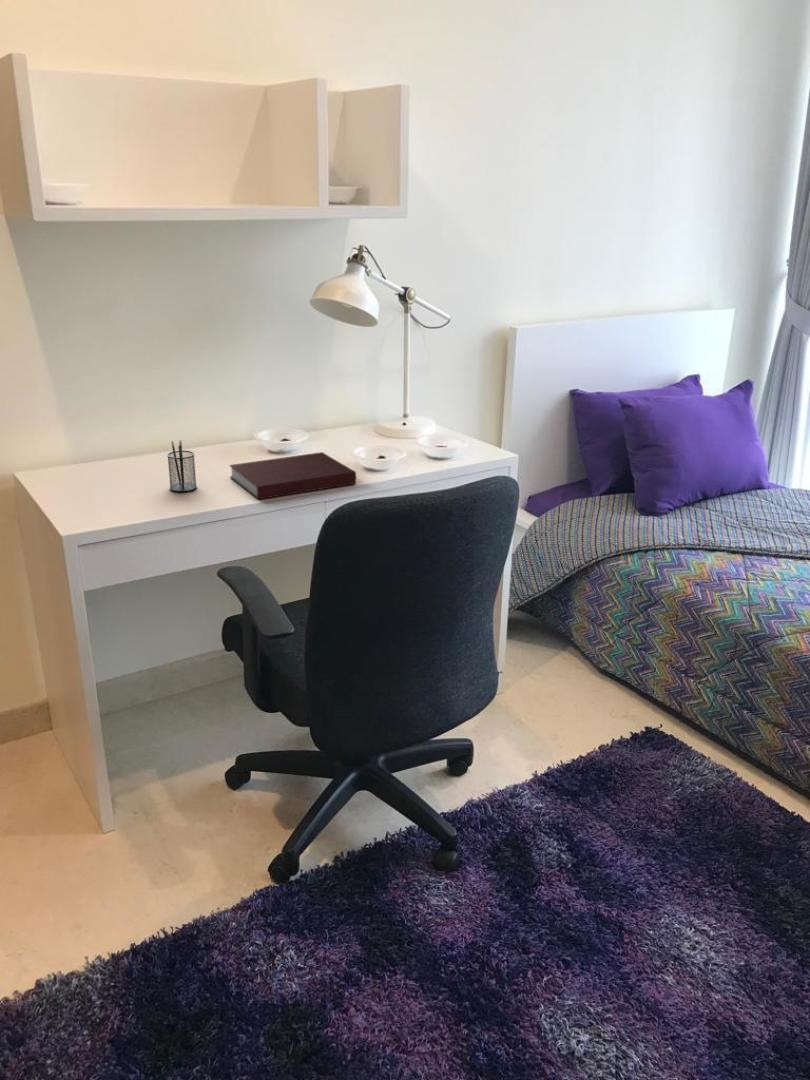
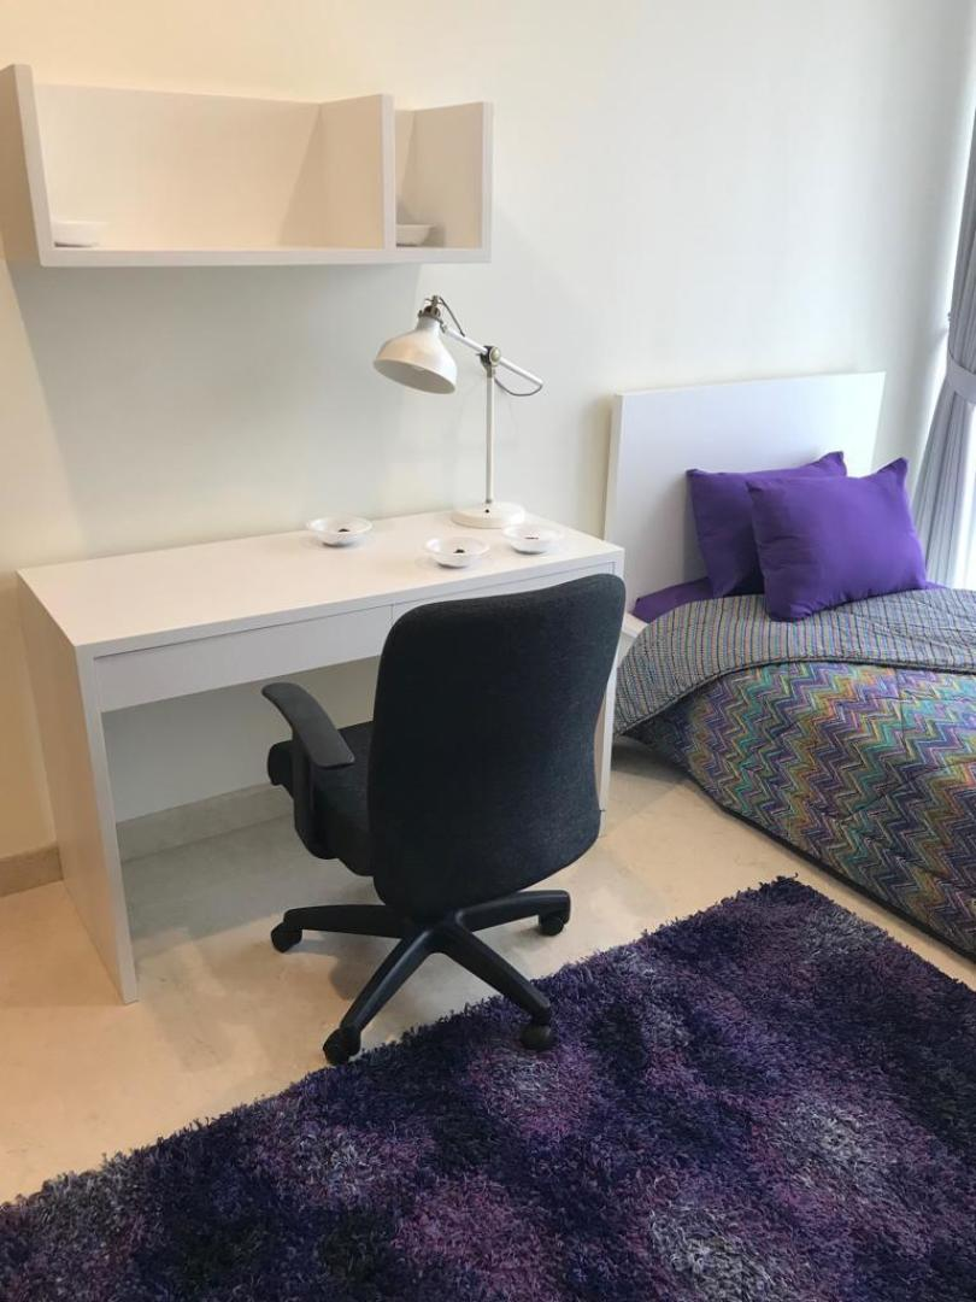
- pencil holder (181, 463)
- notebook (292, 474)
